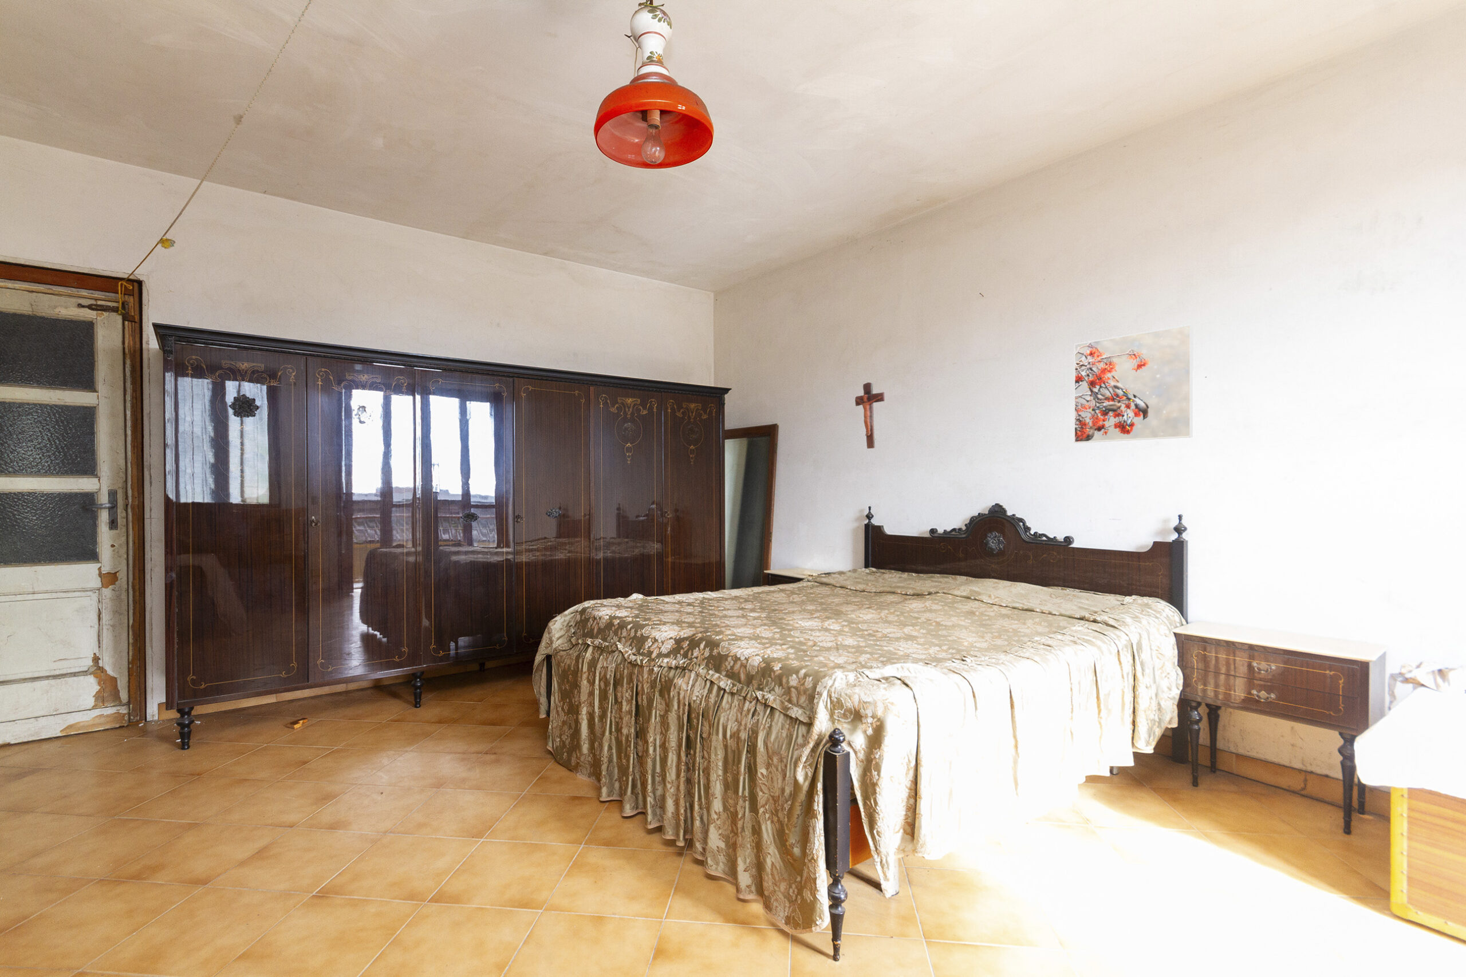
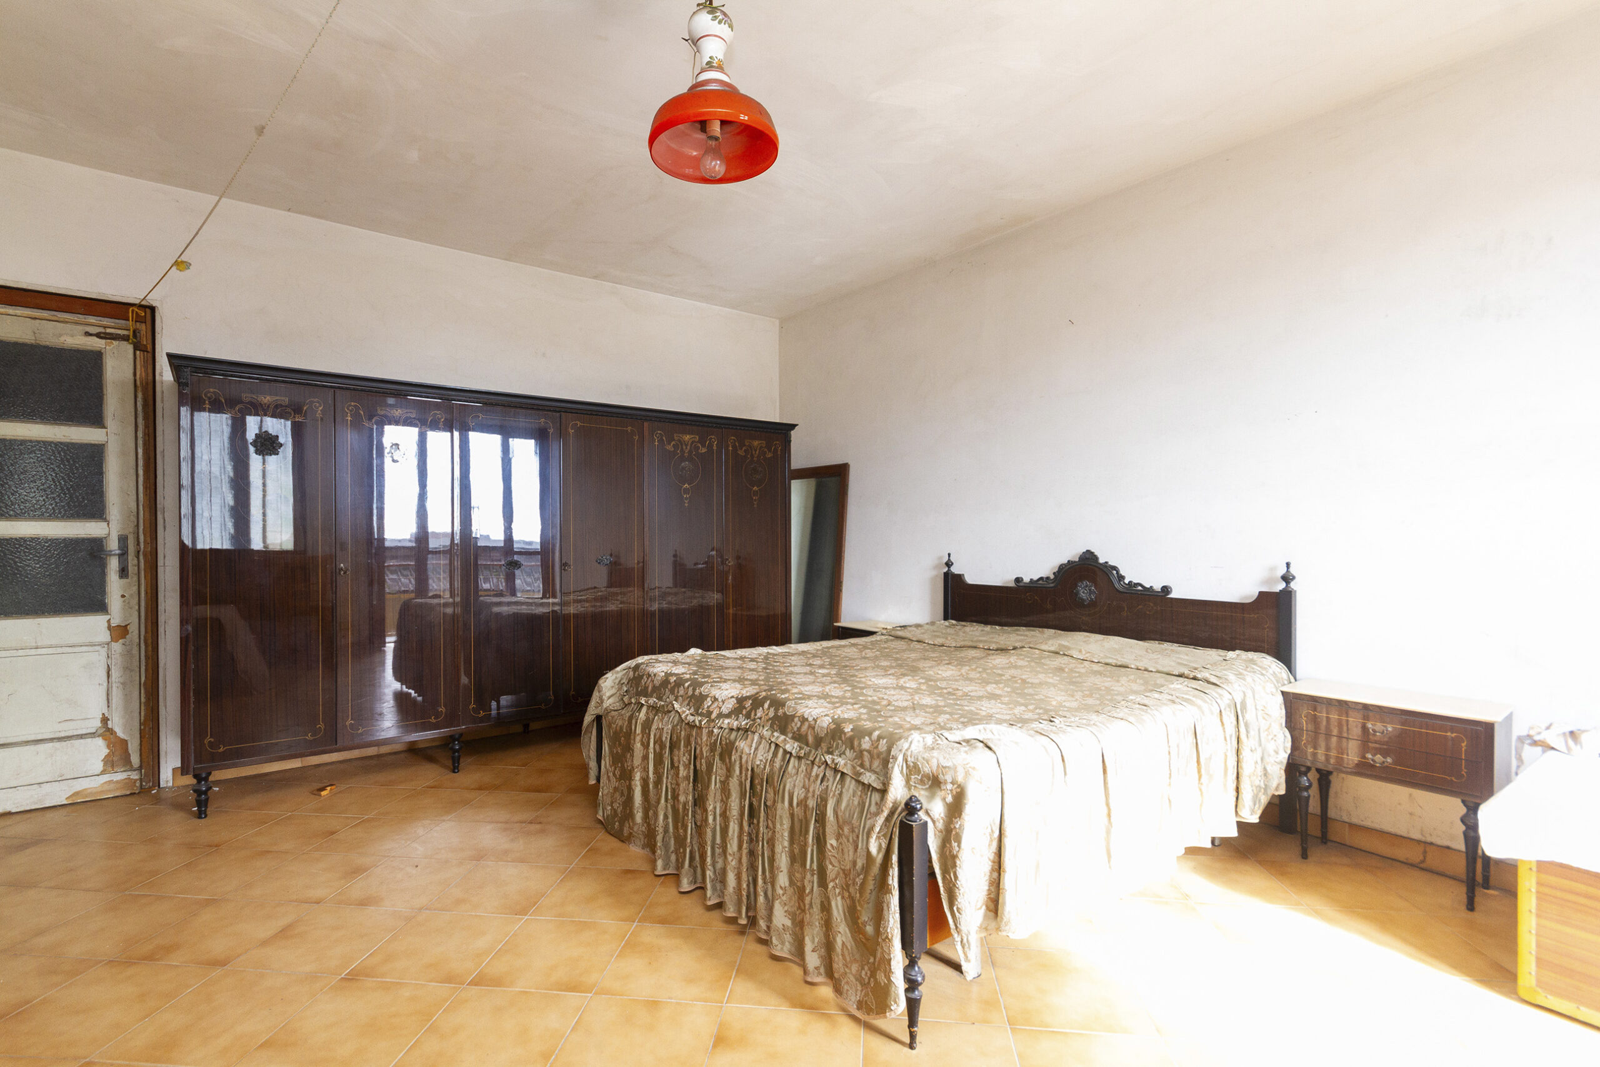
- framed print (1130, 387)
- crucifix (867, 415)
